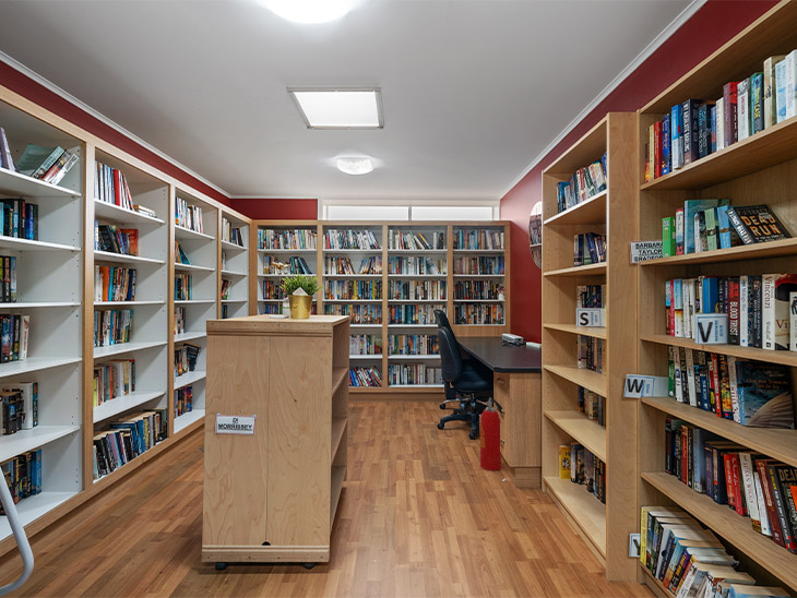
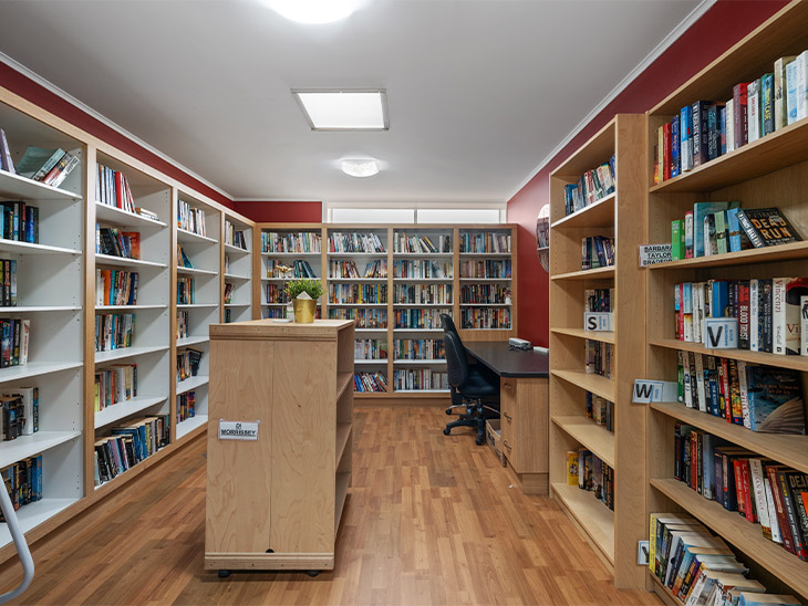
- fire extinguisher (490, 432)
